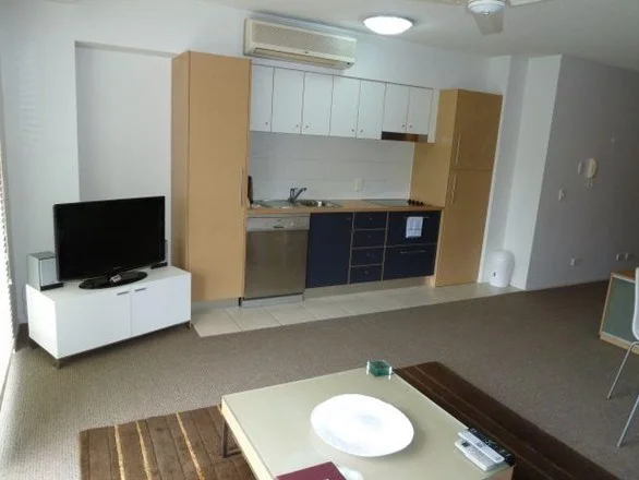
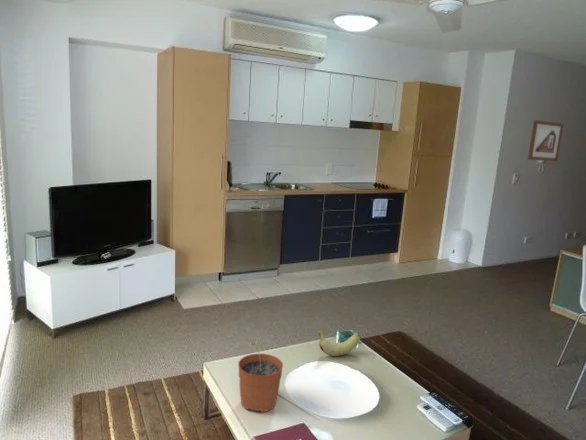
+ plant pot (260, 373)
+ banana (339, 343)
+ picture frame (546, 141)
